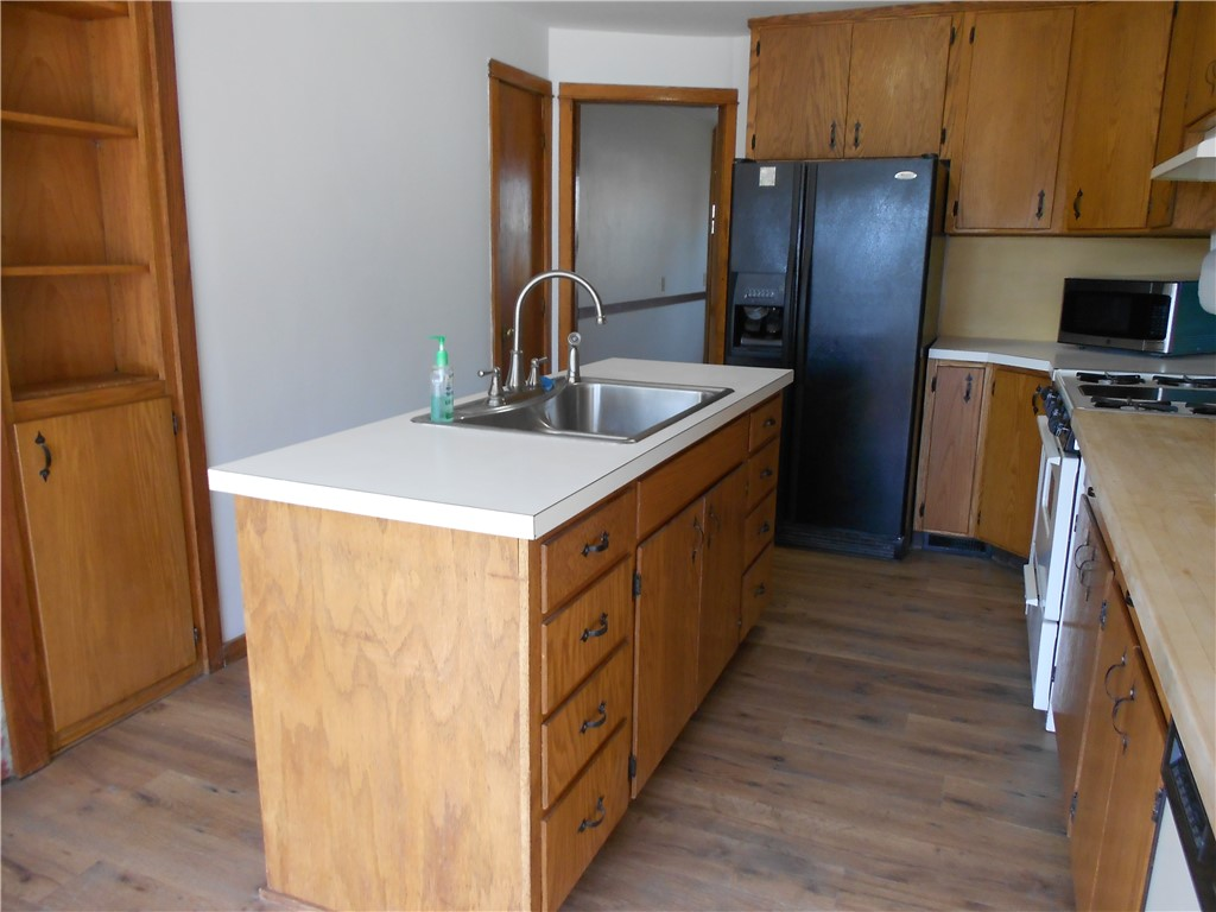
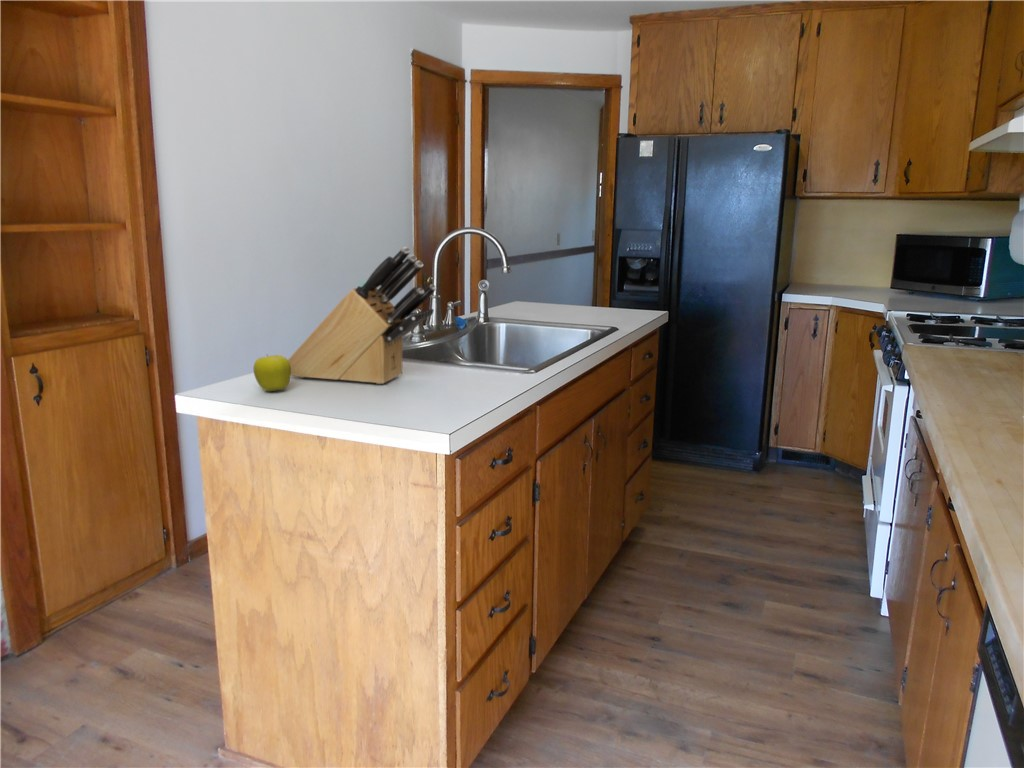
+ fruit (272, 372)
+ knife block (359, 313)
